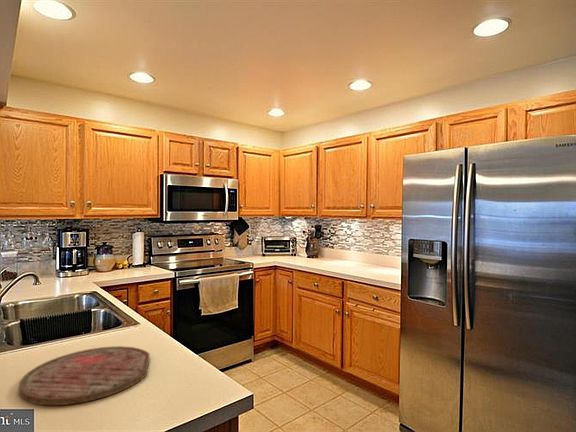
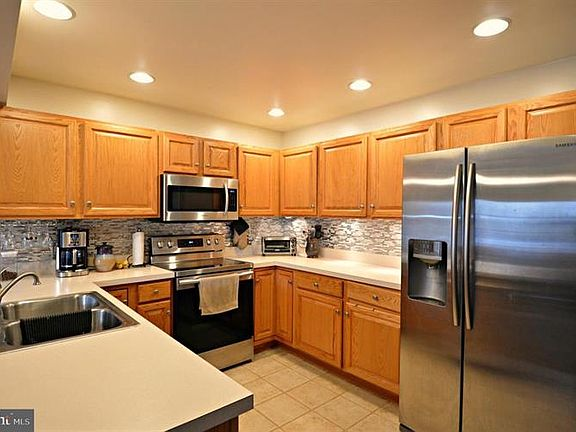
- cutting board (91, 370)
